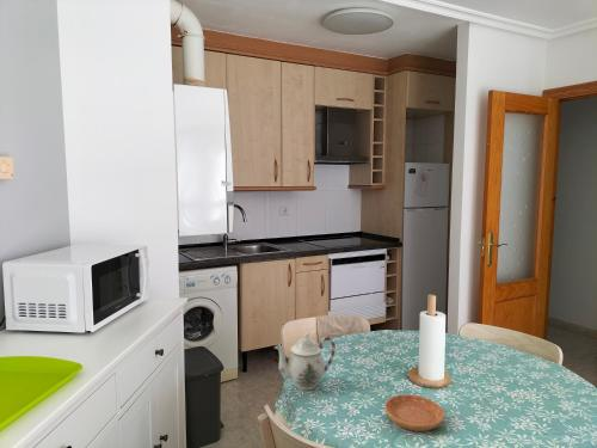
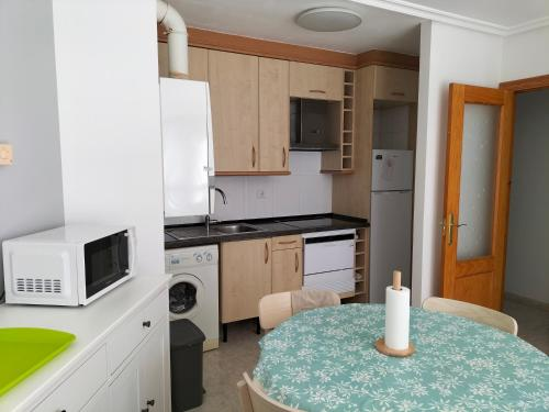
- teapot (304, 358)
- saucer (413, 413)
